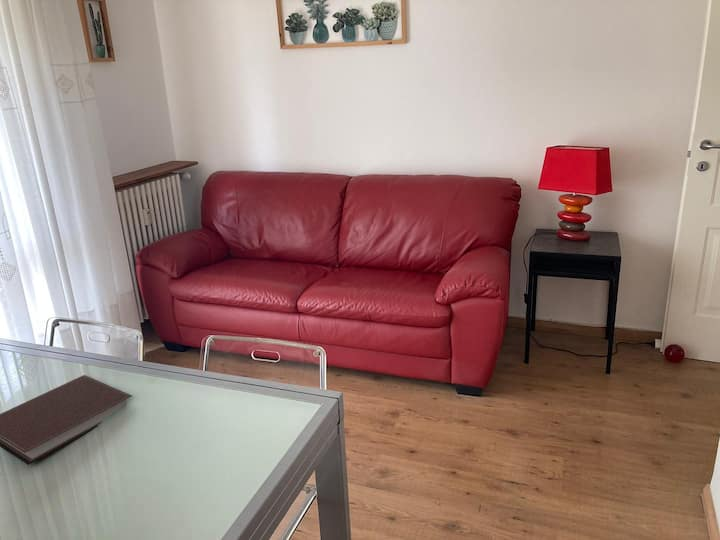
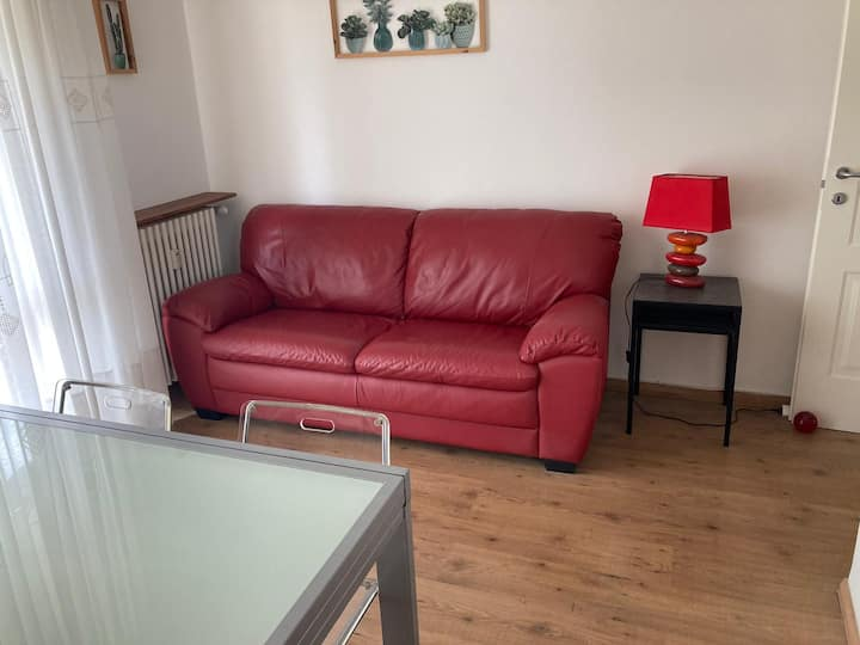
- notebook (58, 414)
